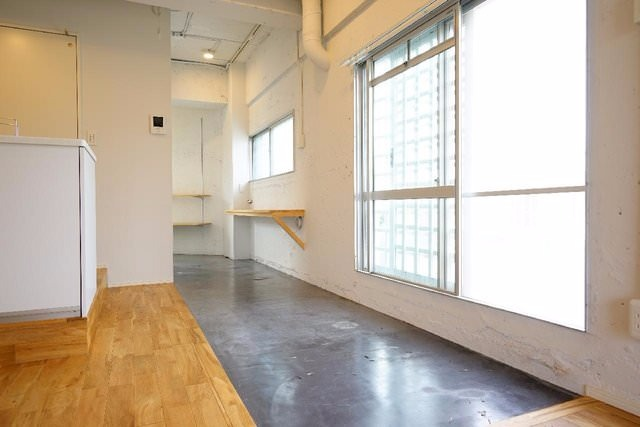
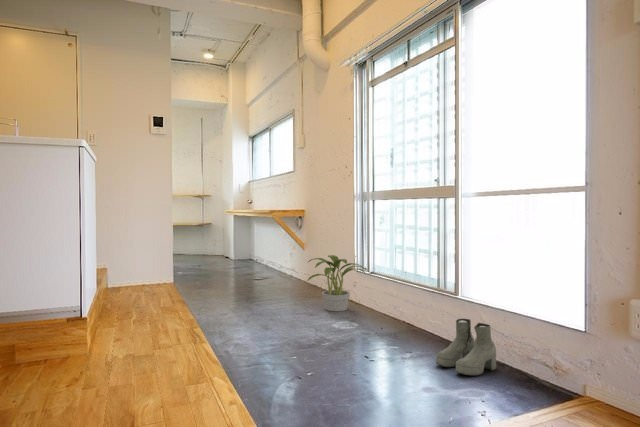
+ boots (466, 345)
+ potted plant (336, 283)
